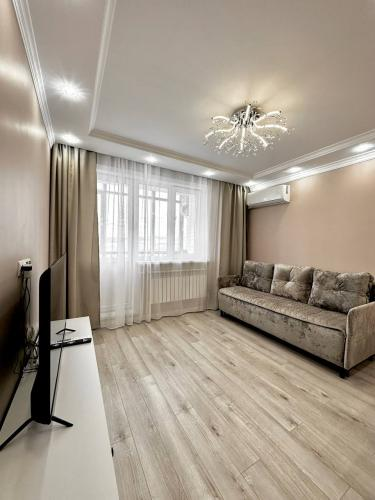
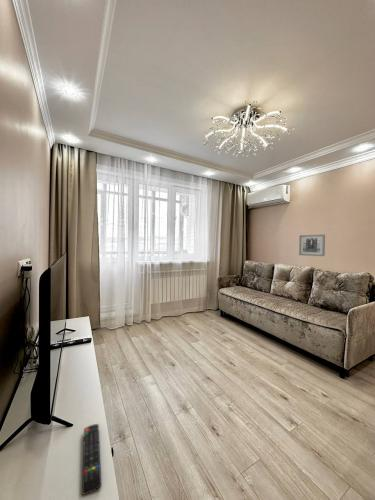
+ remote control (91, 453)
+ wall art (311, 245)
